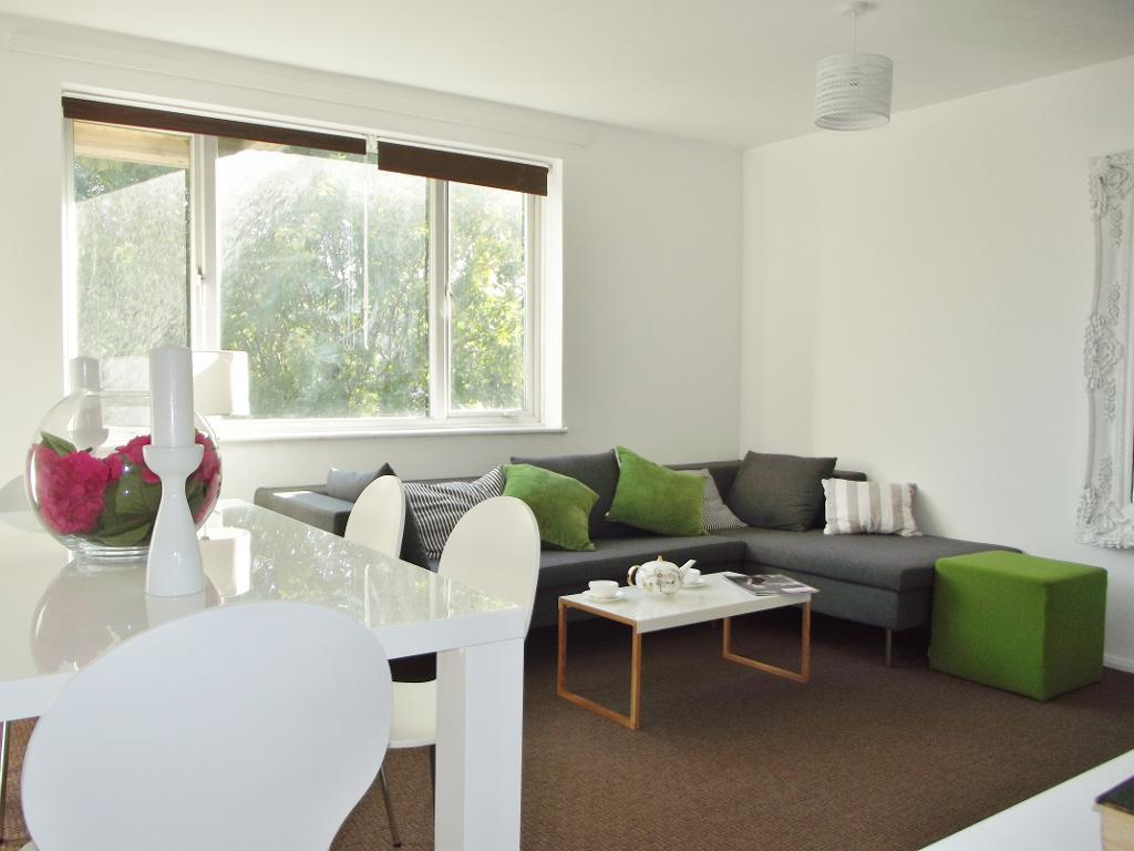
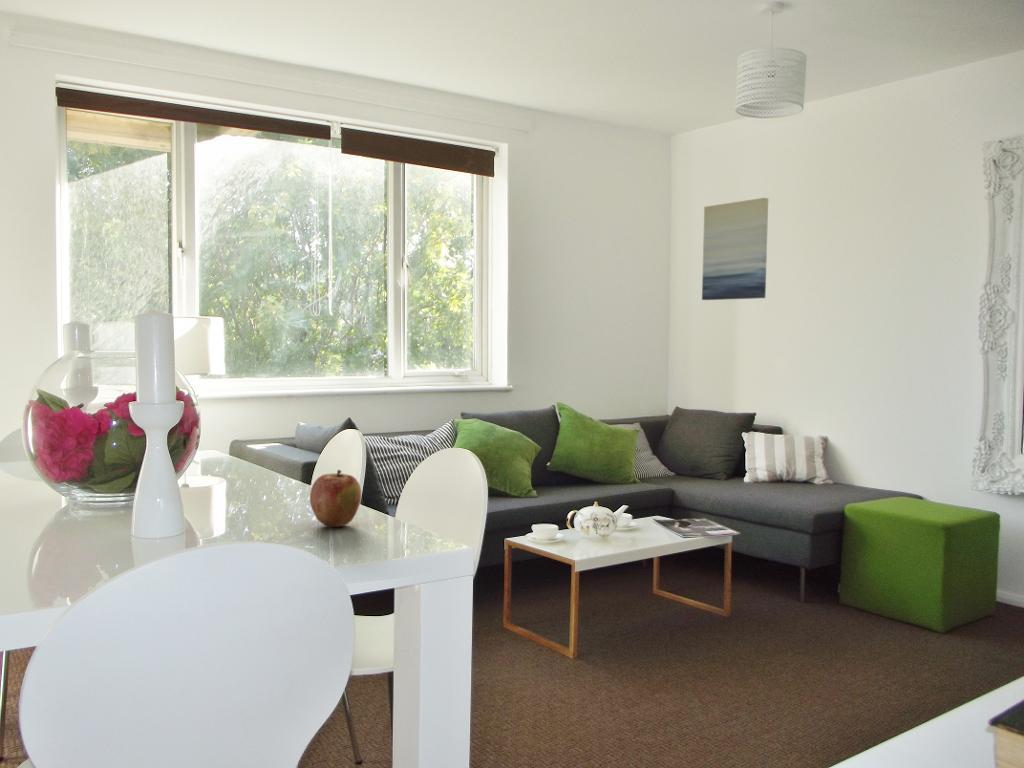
+ apple (335, 497)
+ wall art (733, 251)
